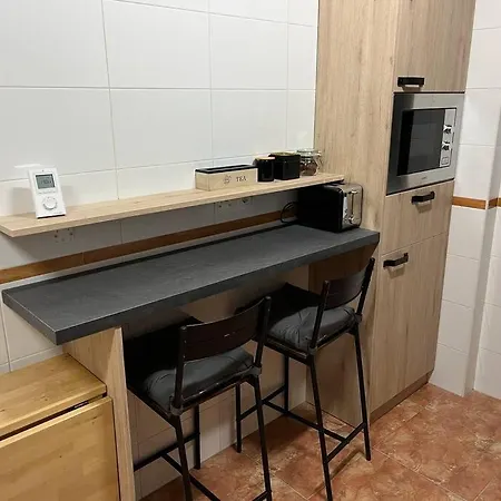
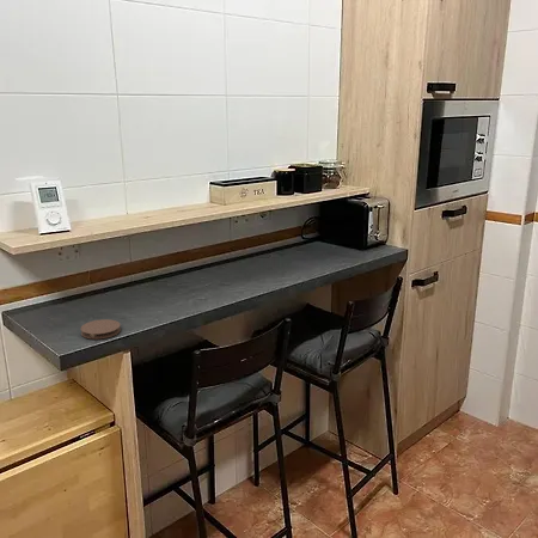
+ coaster (100, 329)
